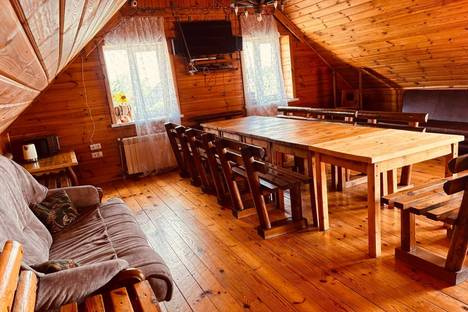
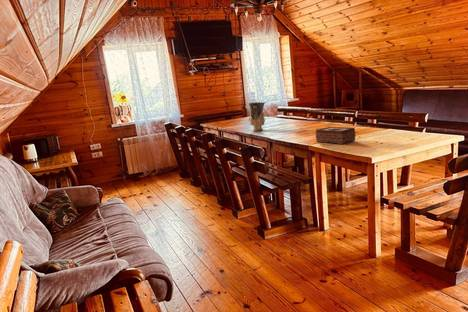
+ tissue box (335, 135)
+ vase (257, 116)
